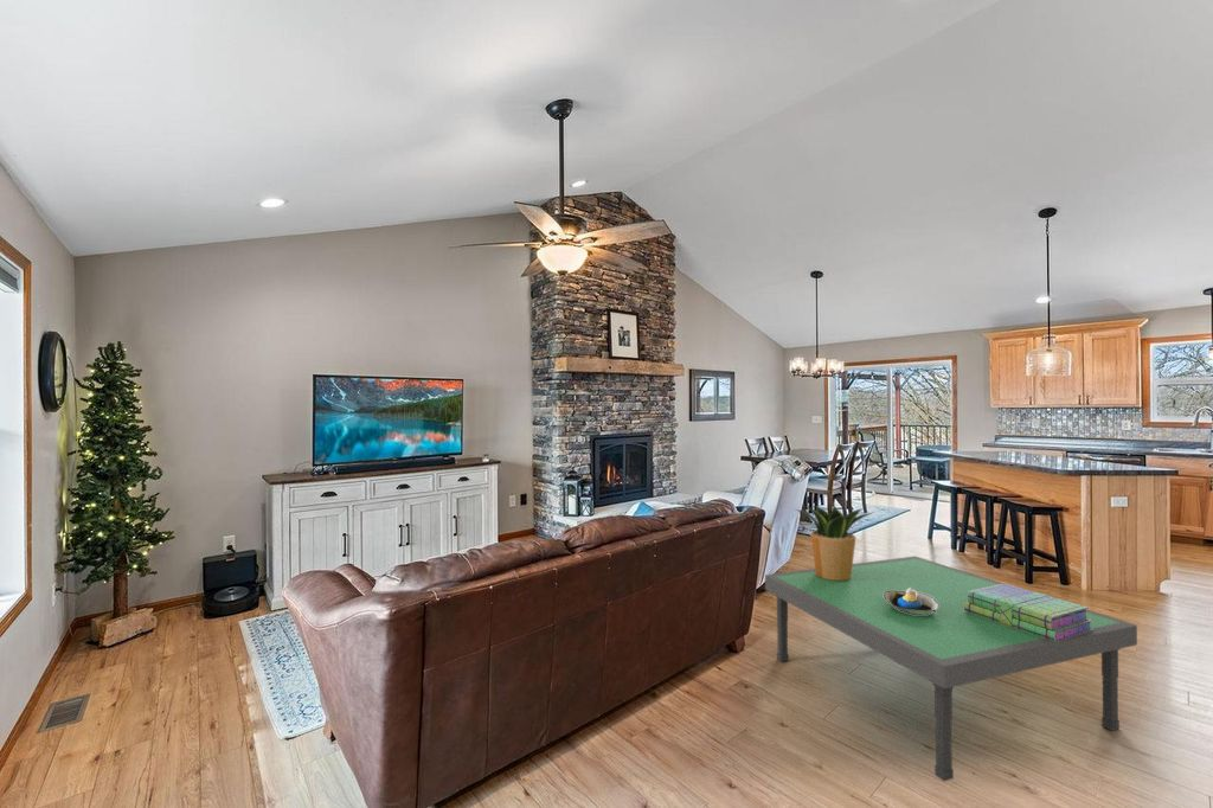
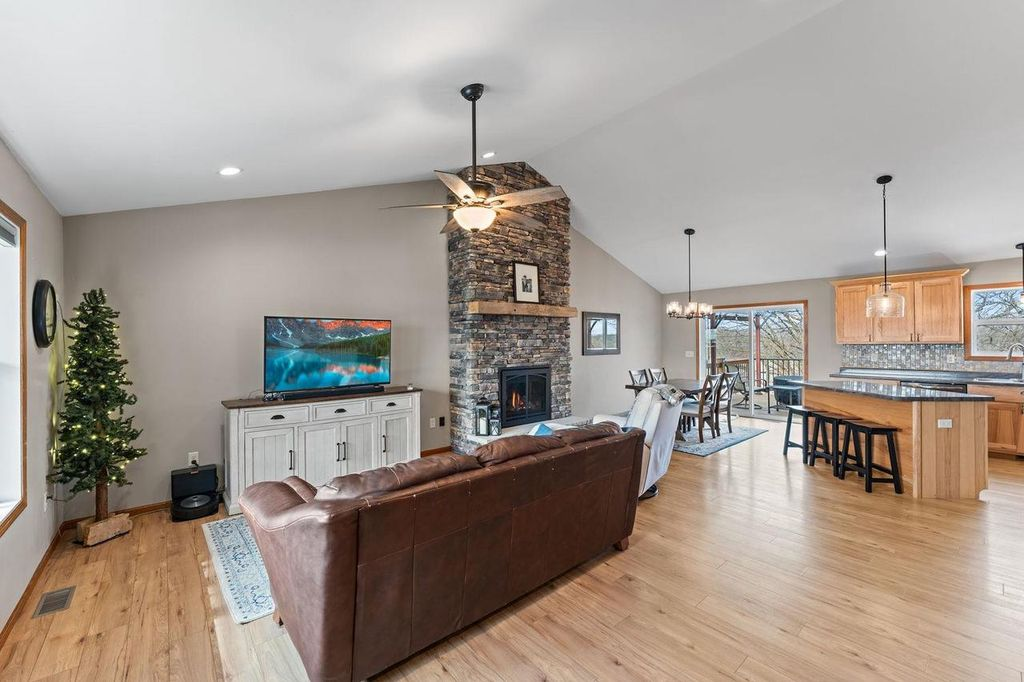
- decorative bowl (905, 596)
- potted plant (835, 540)
- coffee table (926, 642)
- stack of books (1025, 609)
